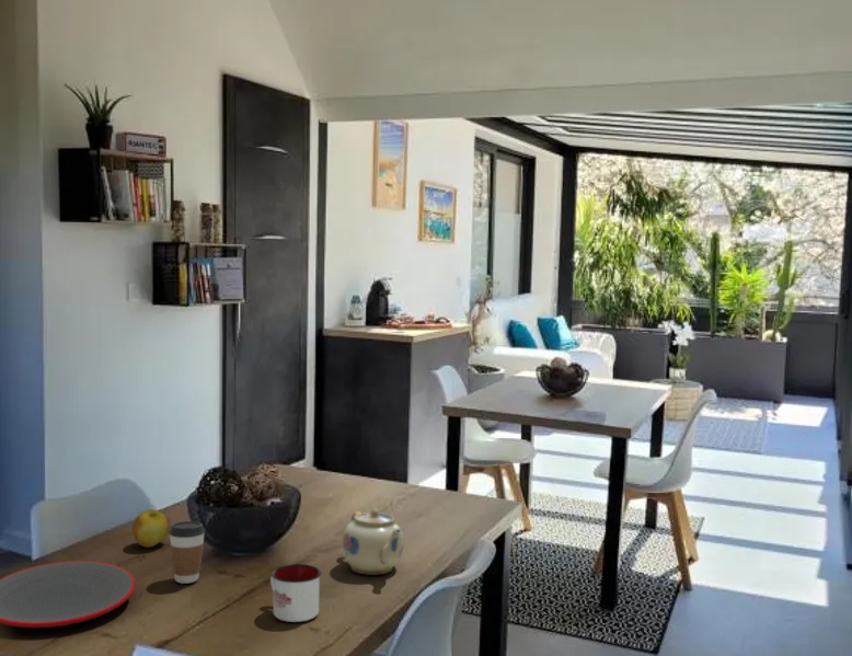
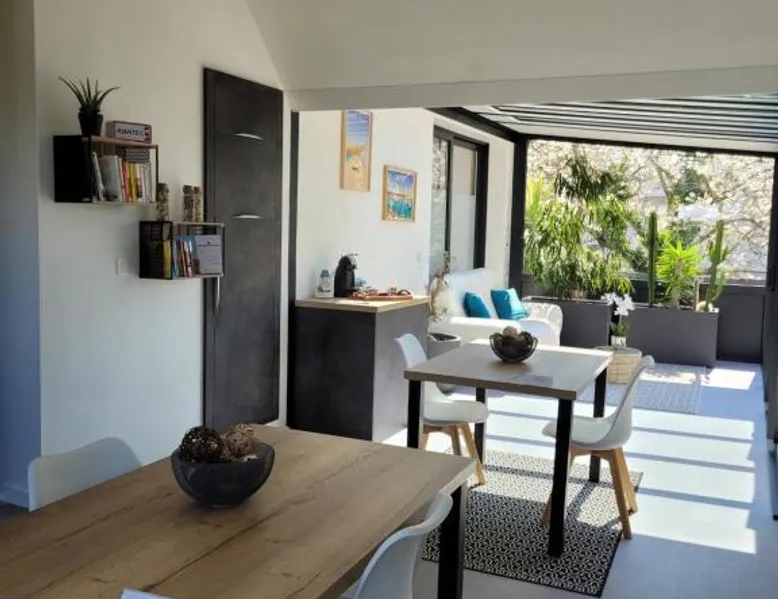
- apple (150, 528)
- coffee cup (186, 552)
- mug (291, 590)
- teapot (376, 539)
- plate (59, 595)
